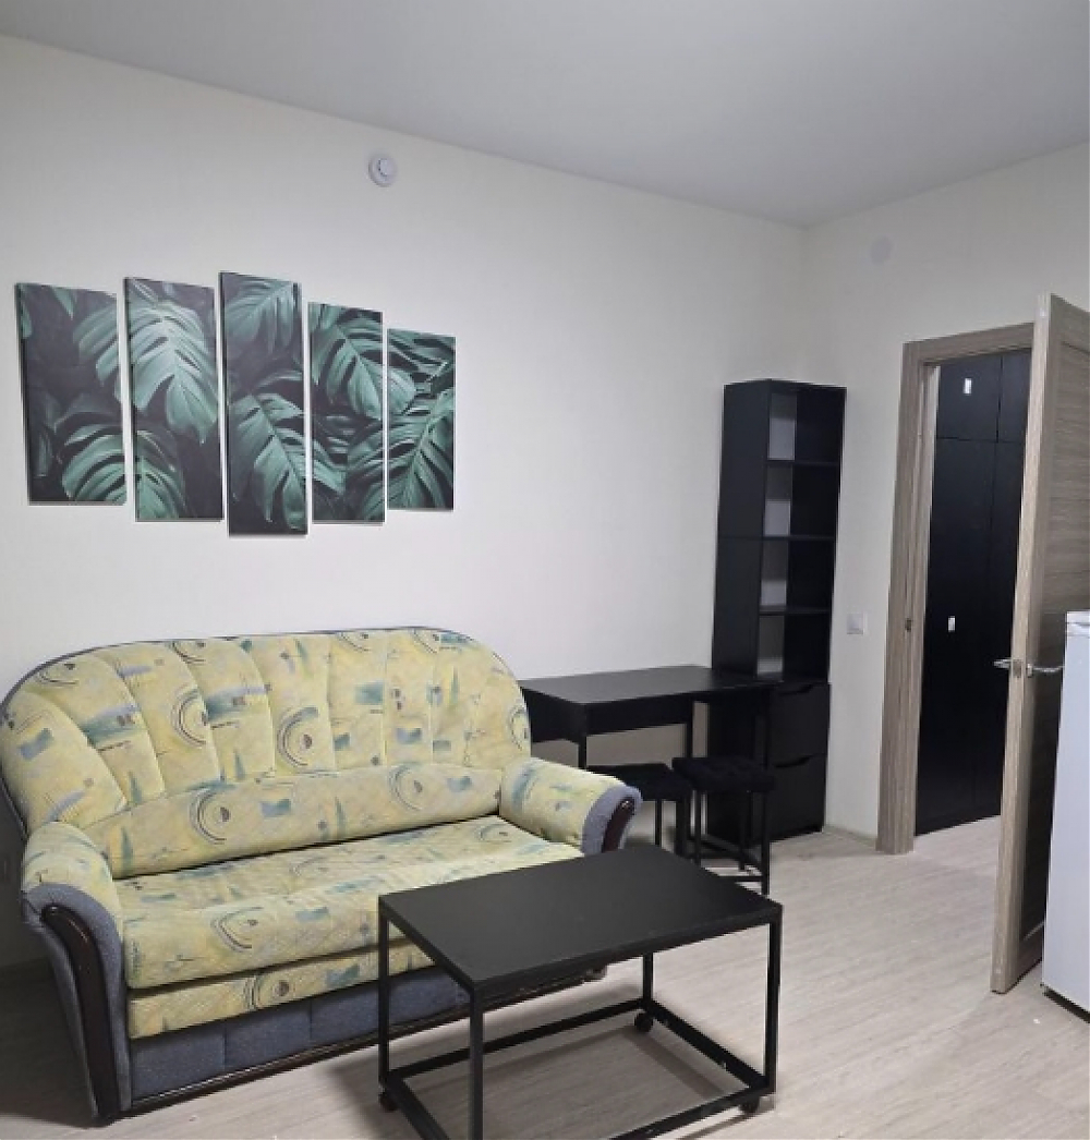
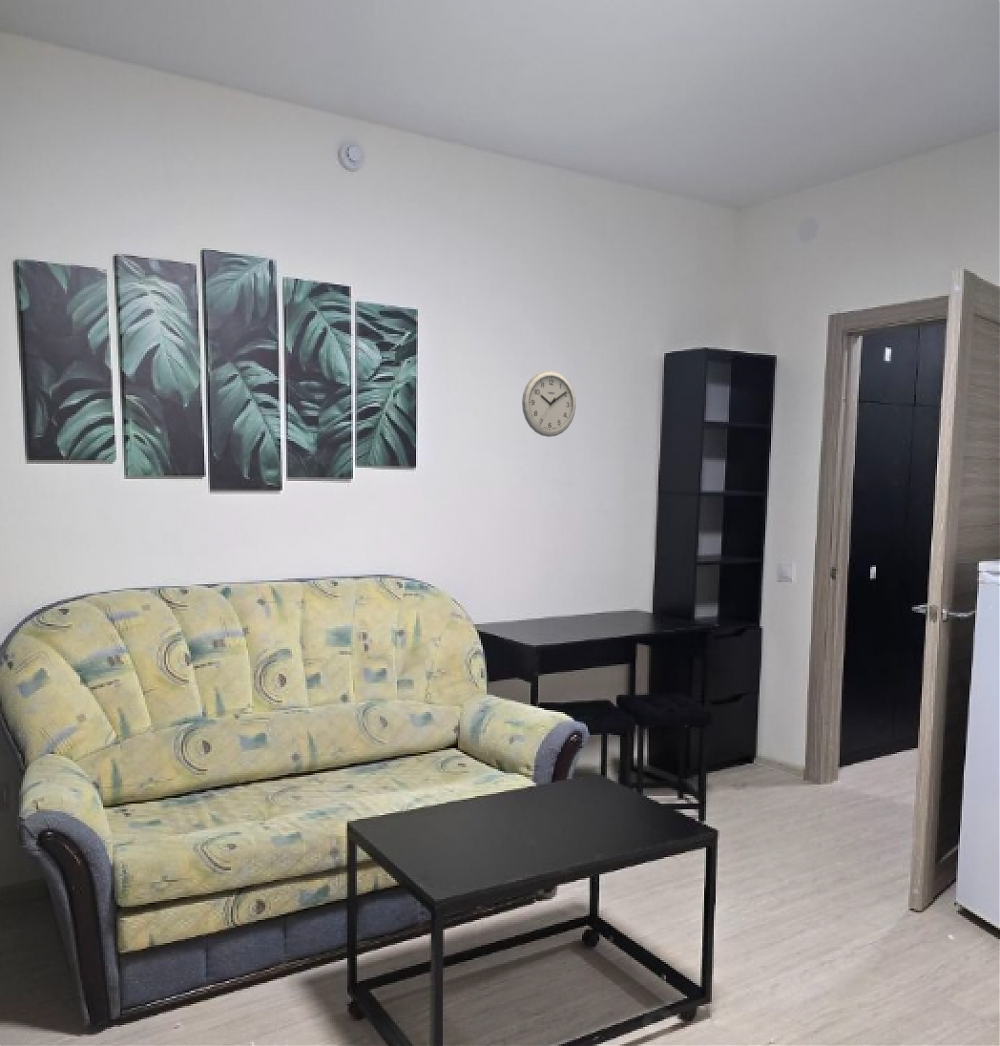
+ wall clock (550, 403)
